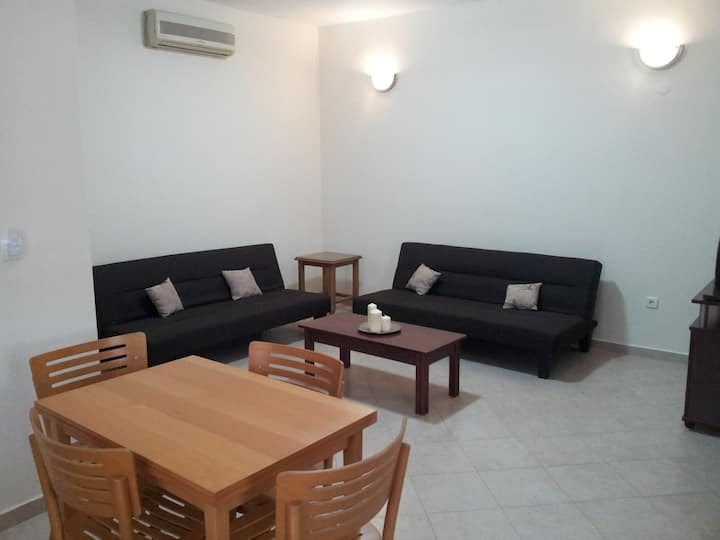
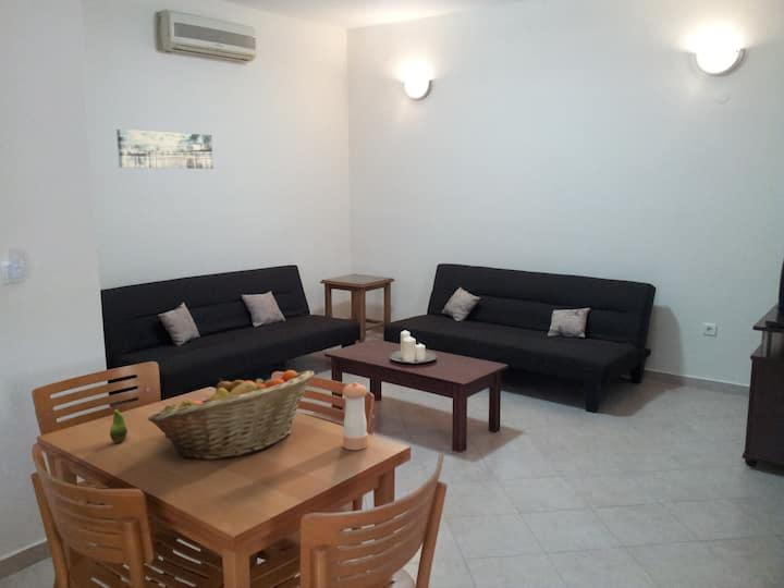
+ fruit (118, 421)
+ wall art (168, 150)
+ fruit basket (236, 407)
+ pepper shaker (355, 414)
